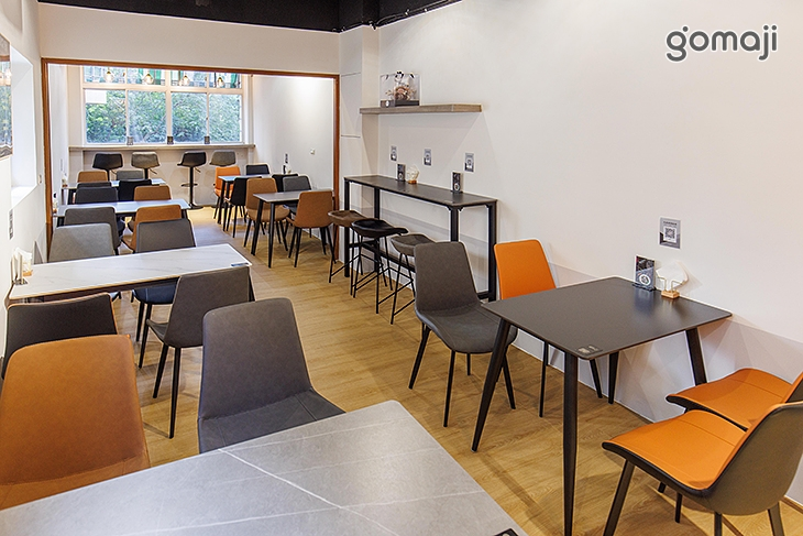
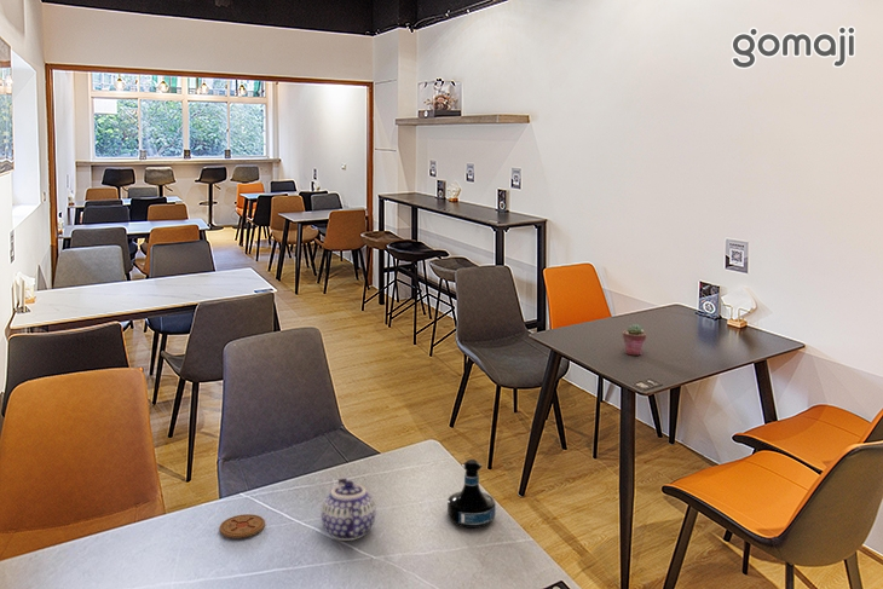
+ tequila bottle (471, 490)
+ potted succulent (634, 339)
+ teapot (348, 507)
+ coaster (242, 525)
